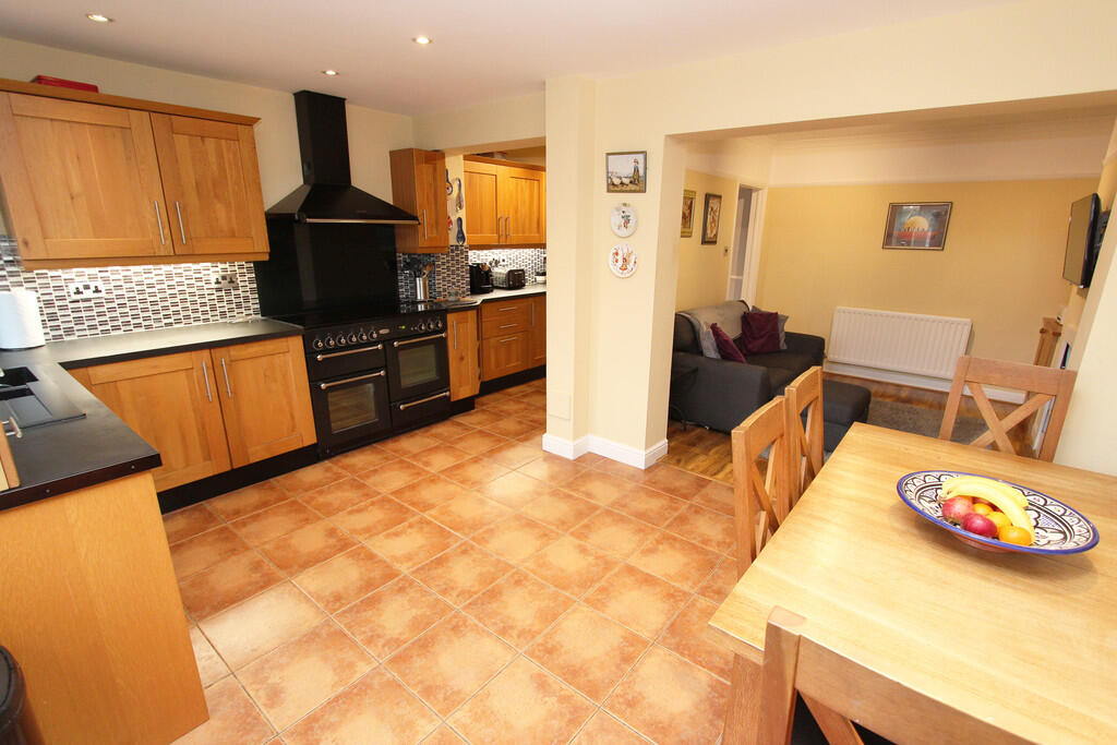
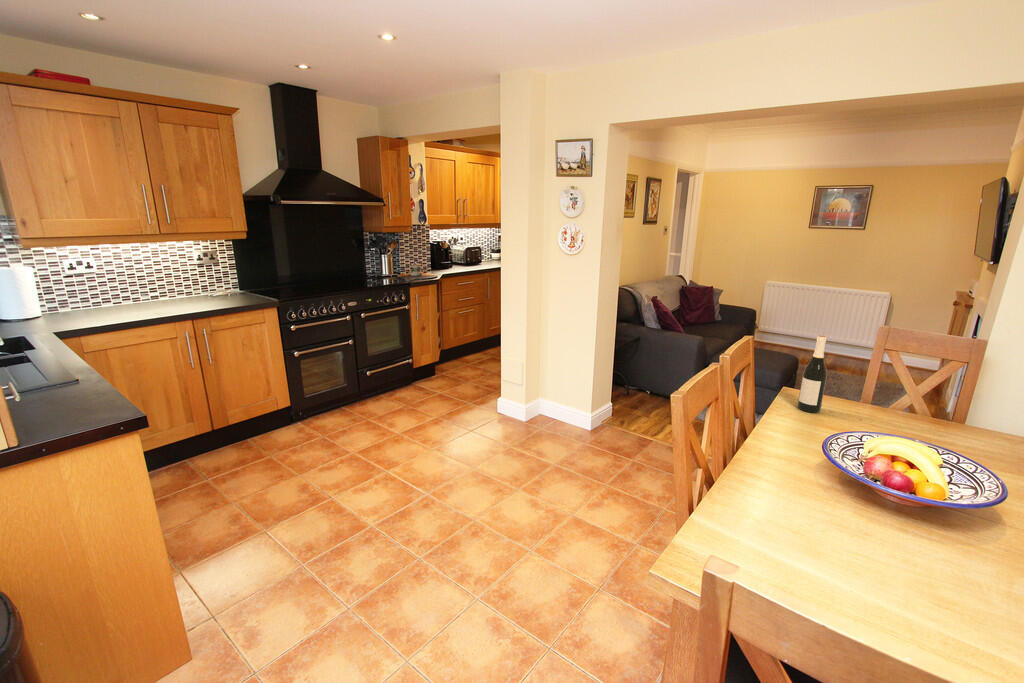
+ wine bottle (815, 373)
